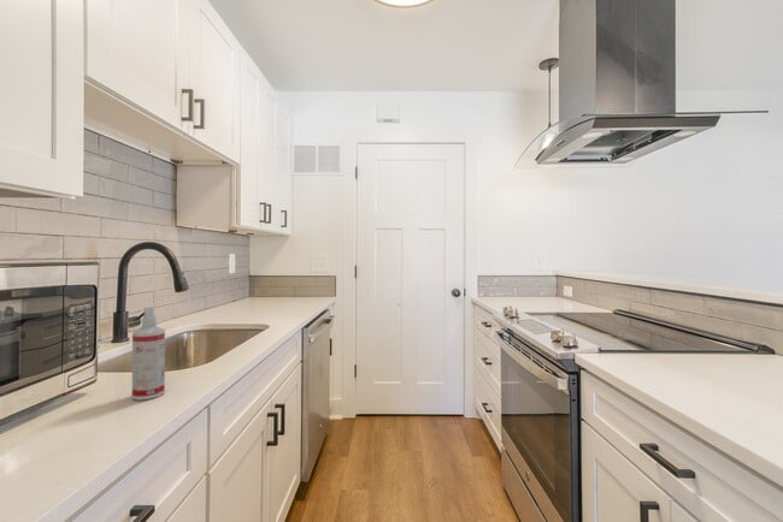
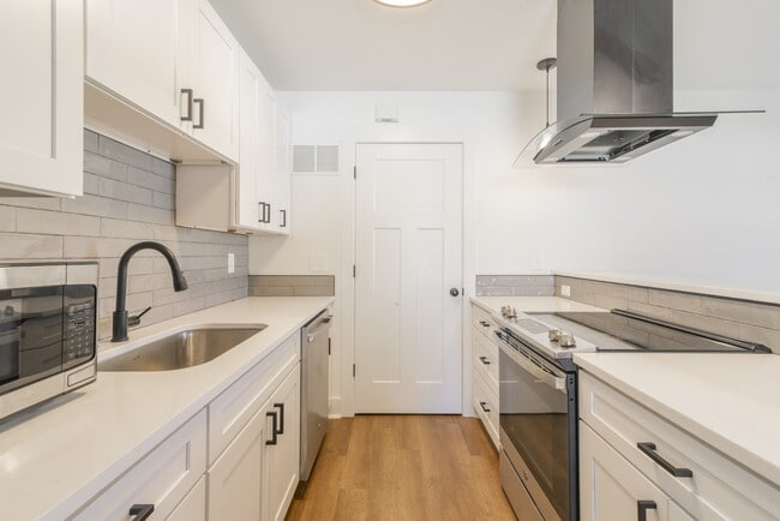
- spray bottle (148, 350)
